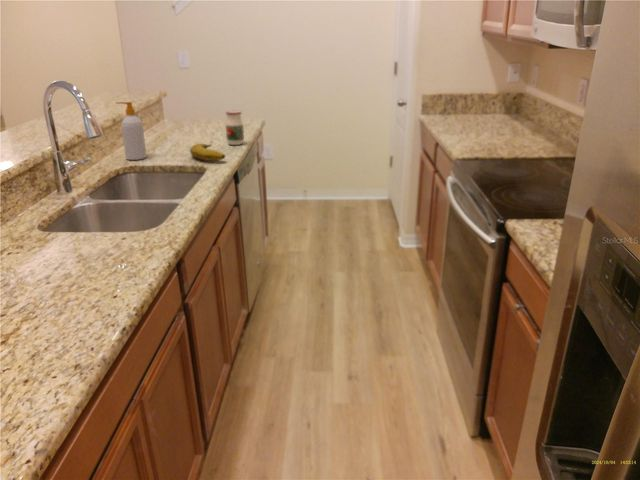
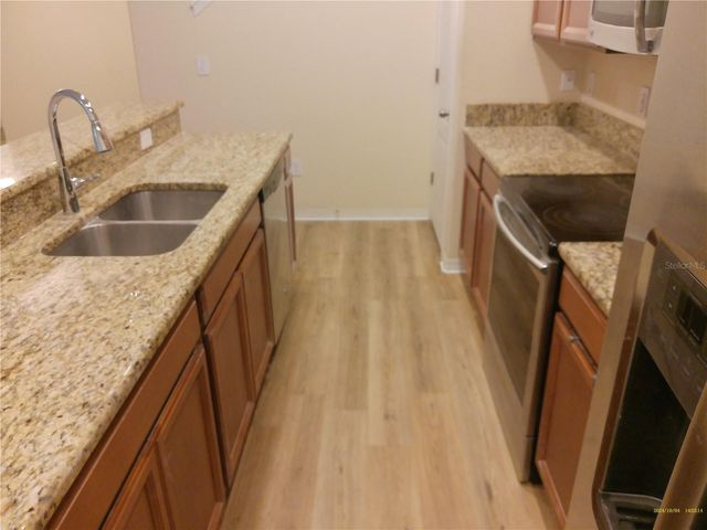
- soap bottle (131, 130)
- jar (234, 127)
- banana (209, 150)
